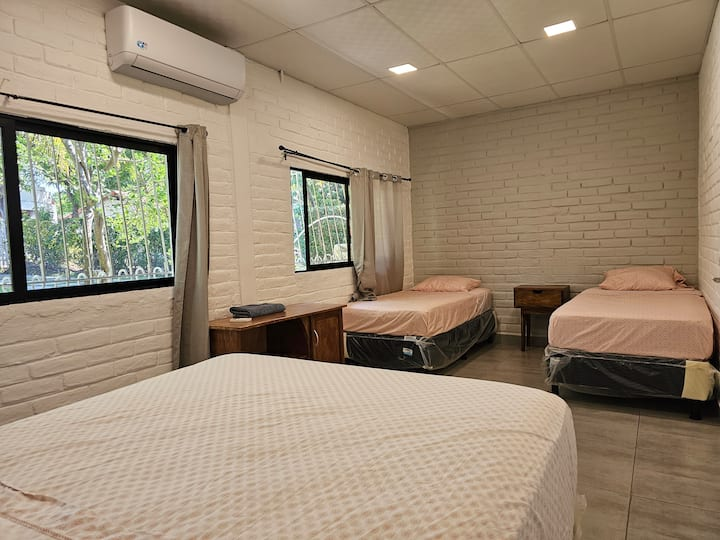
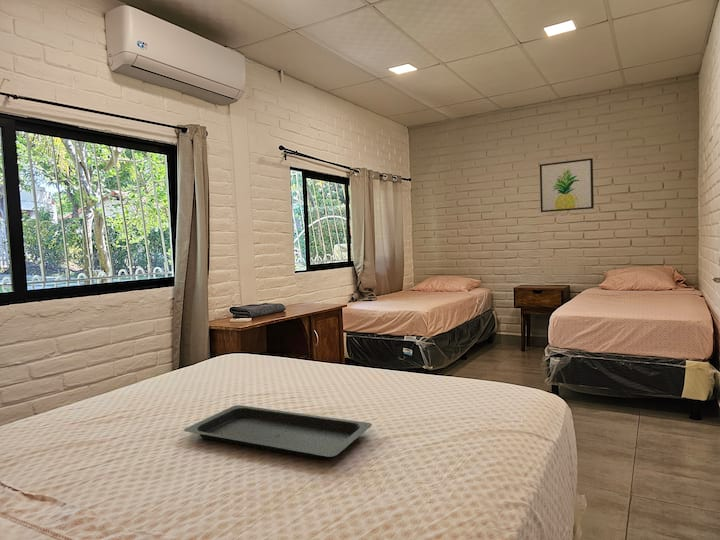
+ wall art (566, 186)
+ serving tray (277, 431)
